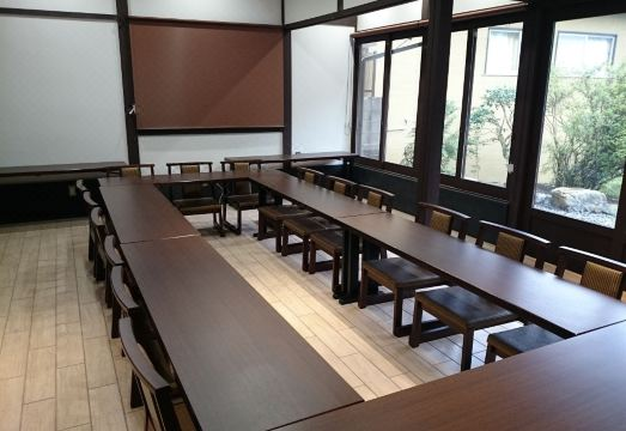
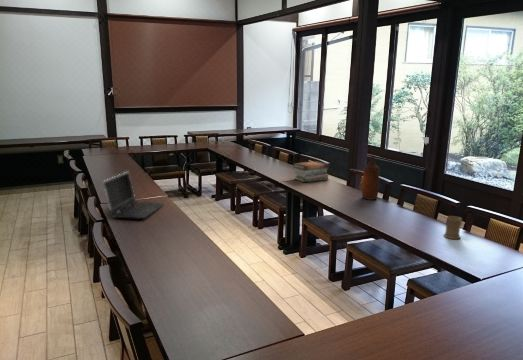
+ book stack (310, 171)
+ mug (454, 226)
+ laptop computer (133, 194)
+ bottle (371, 177)
